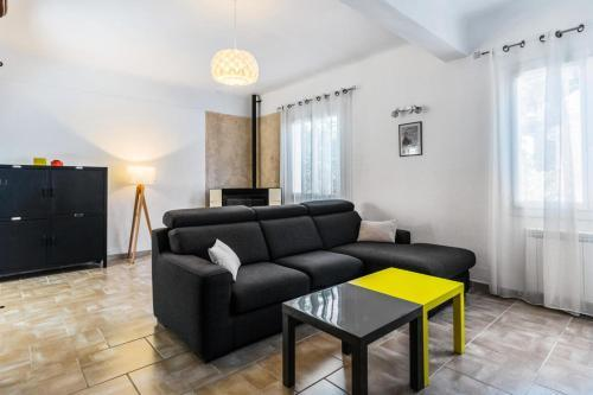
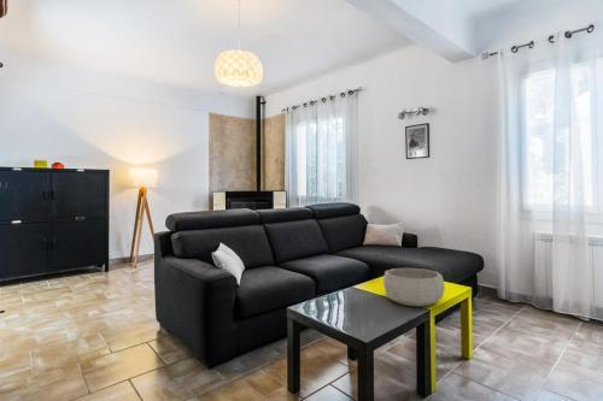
+ decorative bowl (412, 287)
